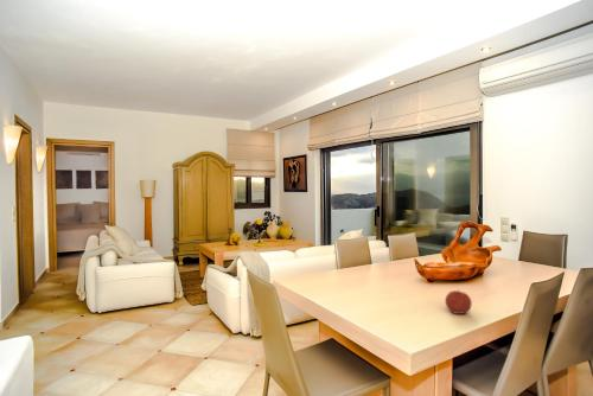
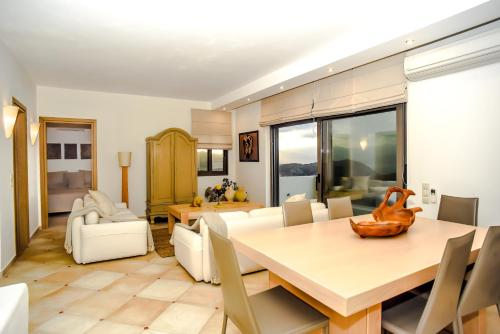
- fruit (458, 300)
